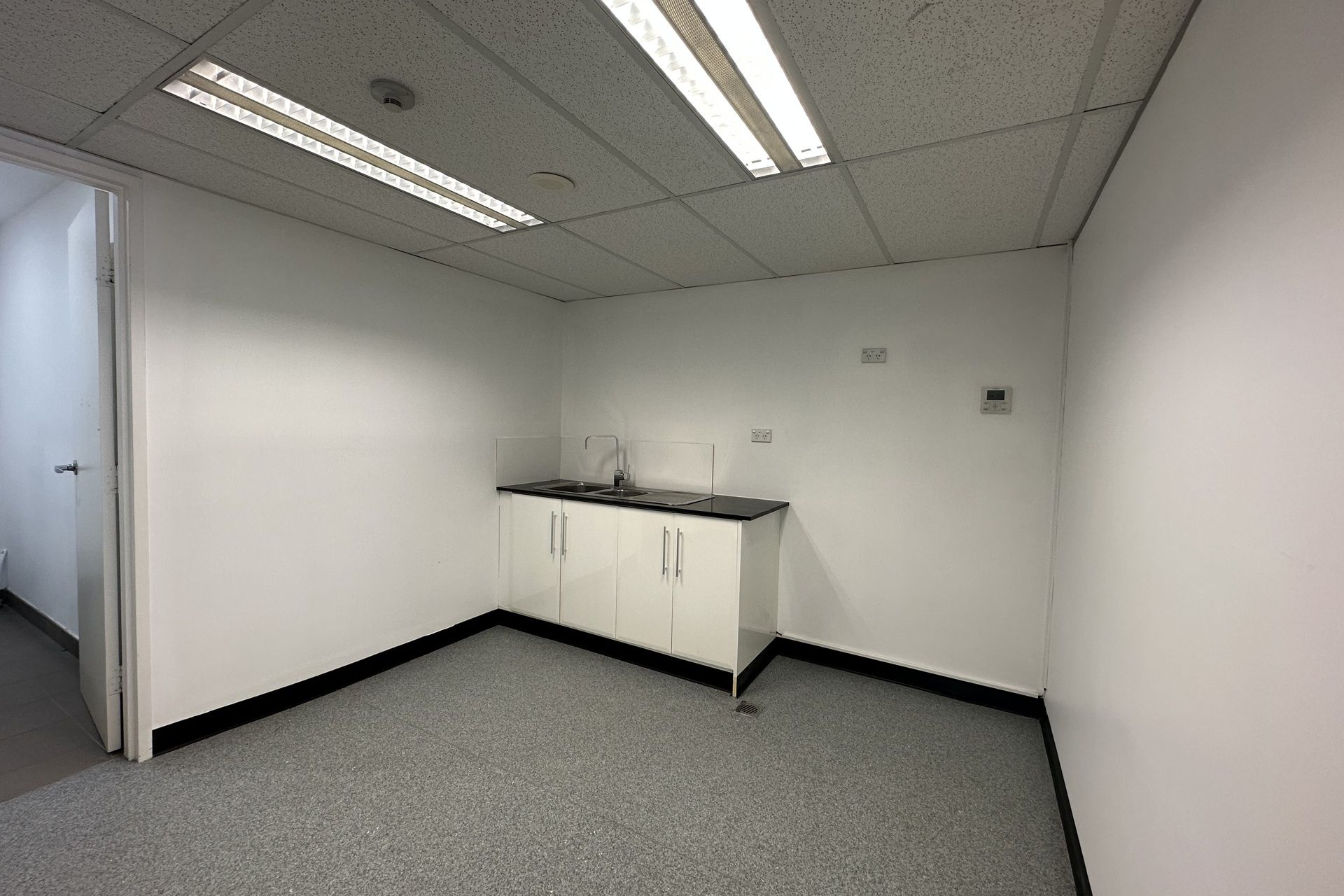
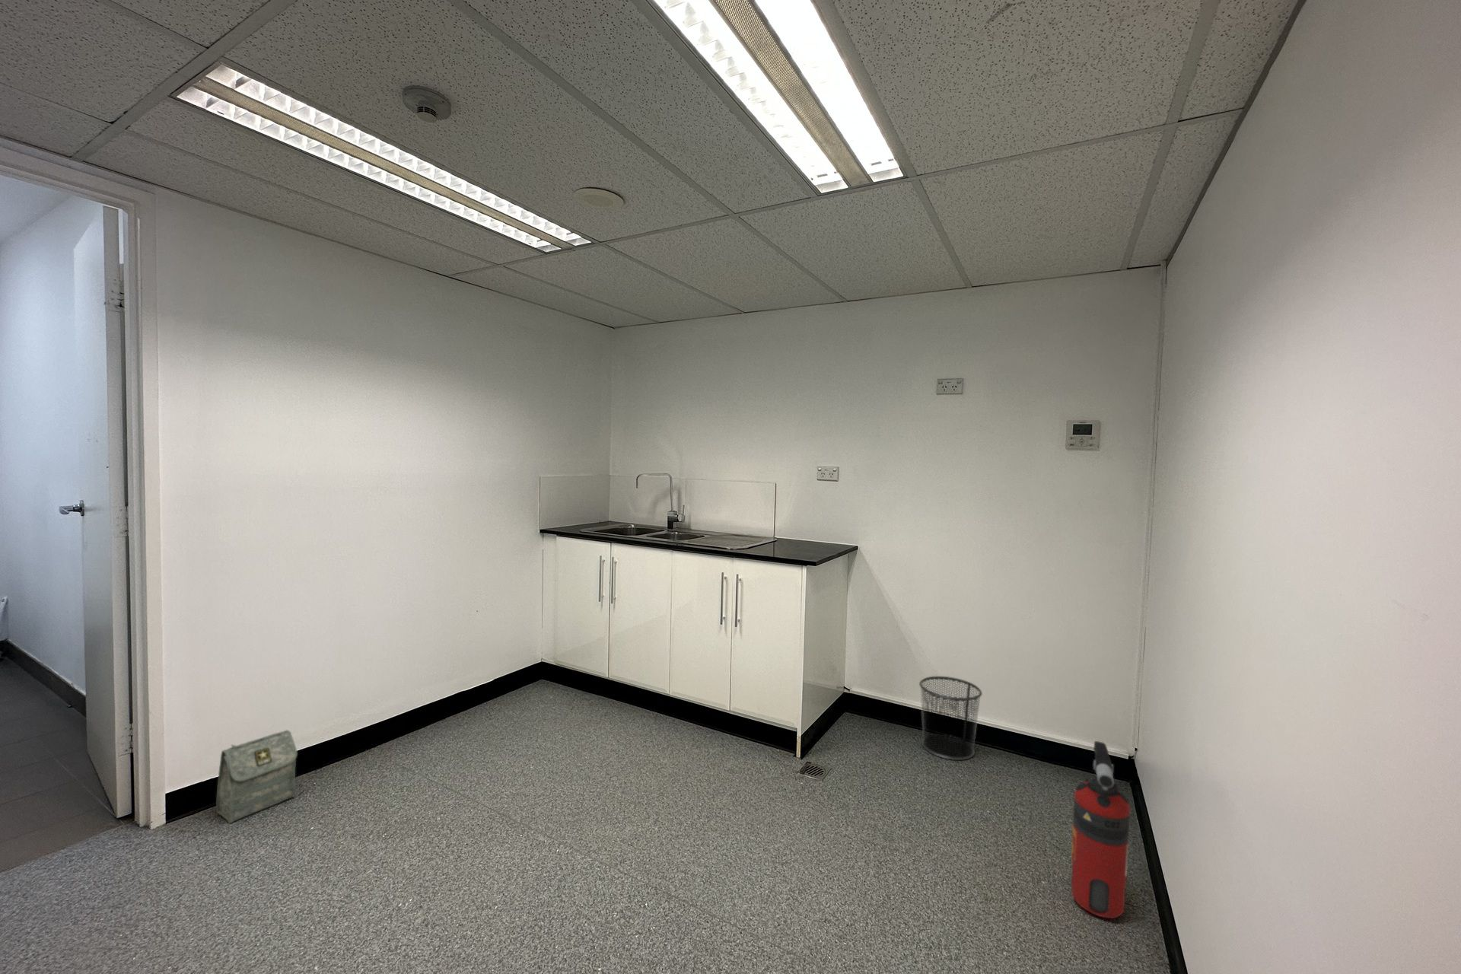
+ waste bin (948, 717)
+ fire extinguisher (1099, 826)
+ bag (258, 772)
